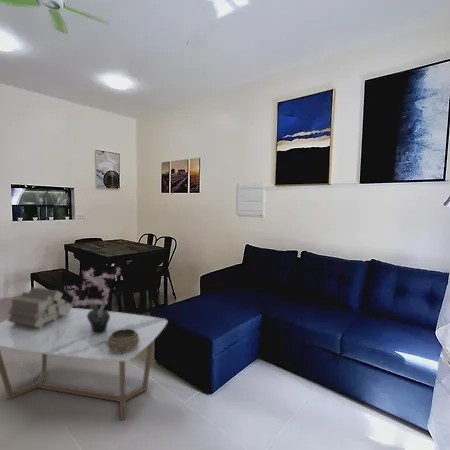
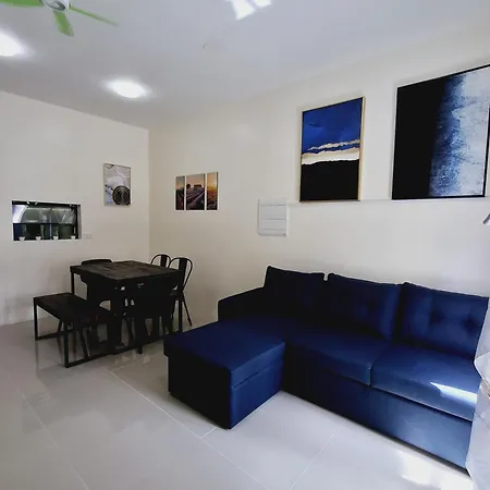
- potted plant (87, 297)
- decorative bowl (124, 339)
- log pile (41, 304)
- coffee table (77, 357)
